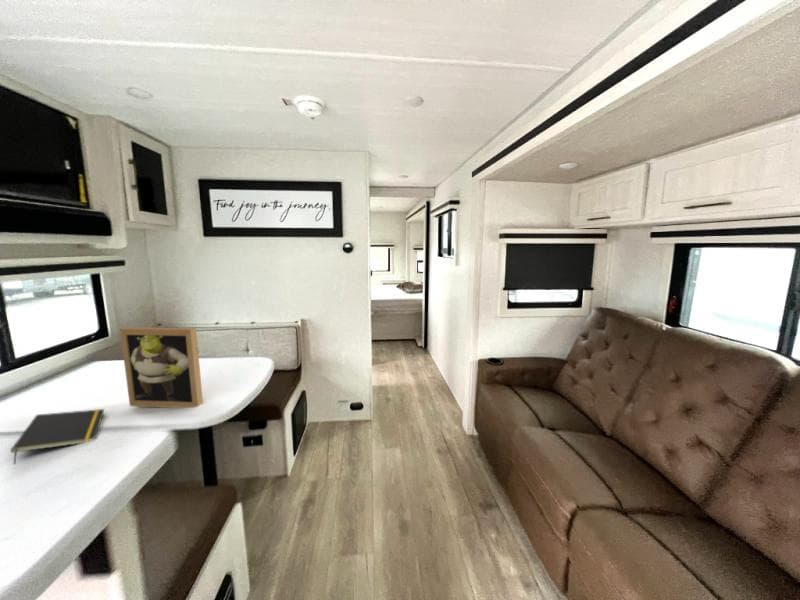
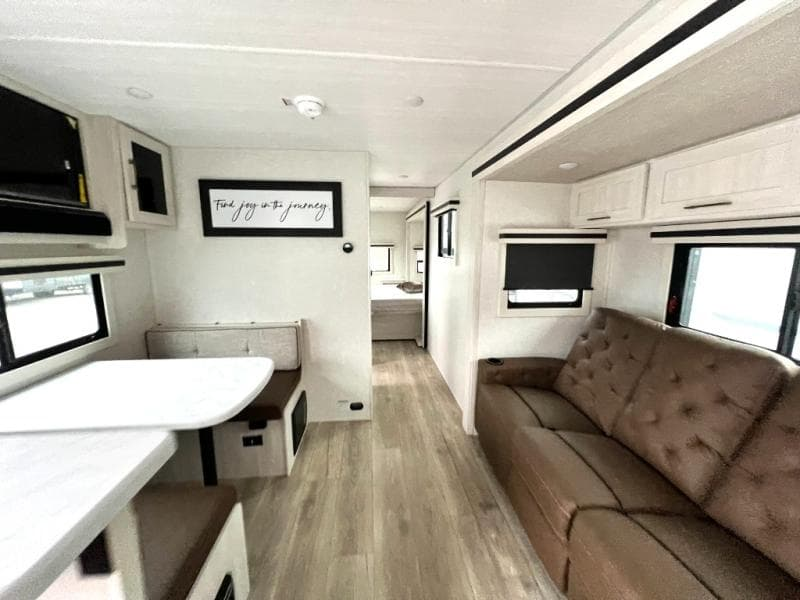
- picture frame (169, 364)
- notepad (64, 427)
